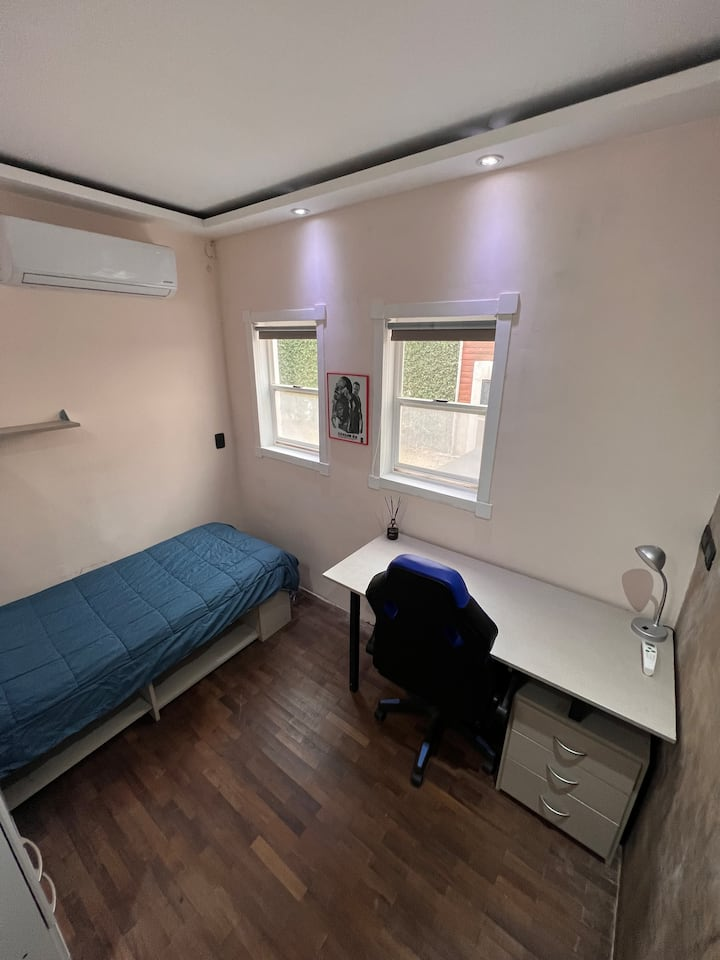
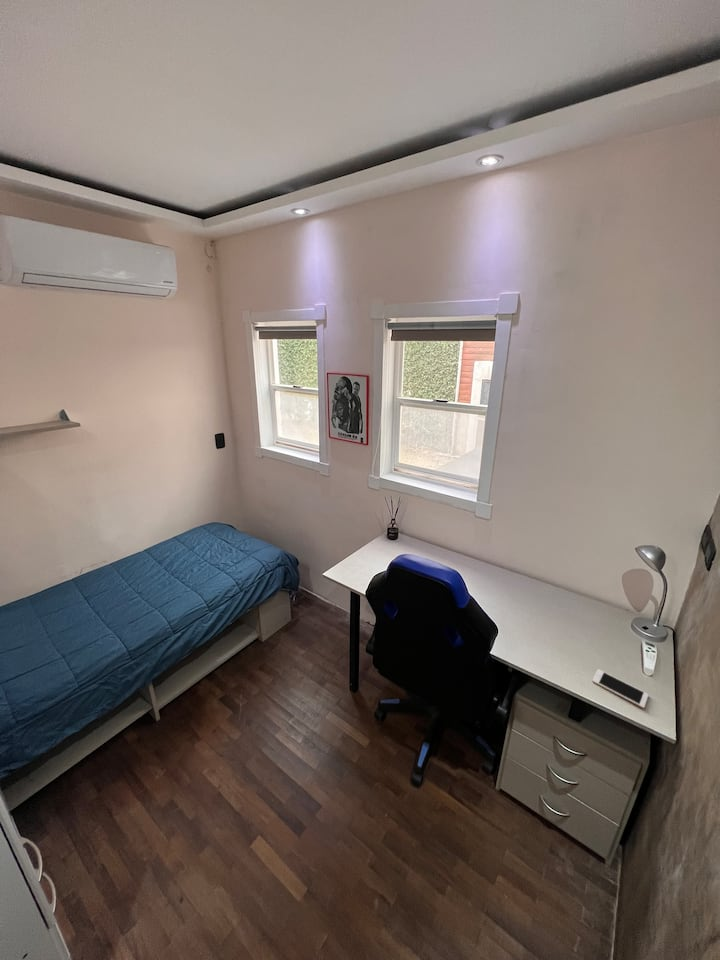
+ cell phone (619, 687)
